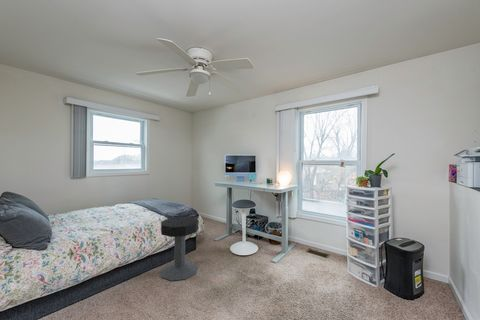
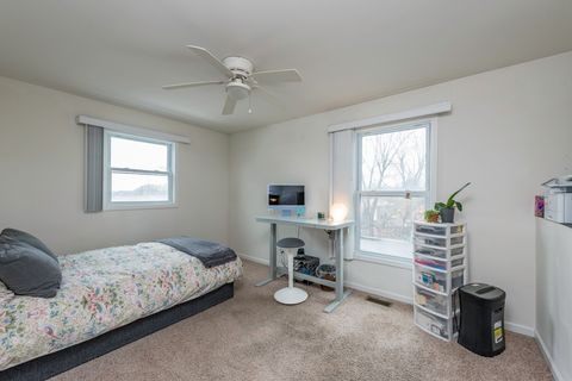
- side table (179, 245)
